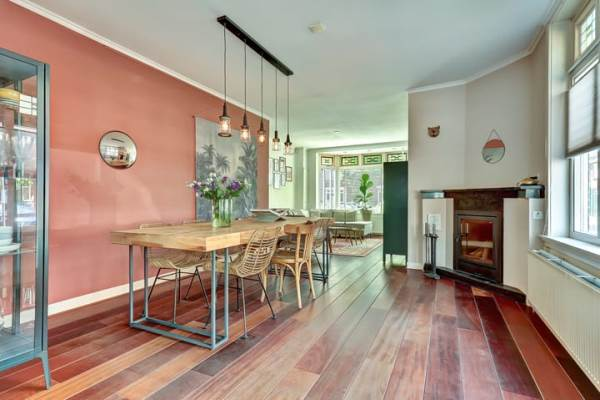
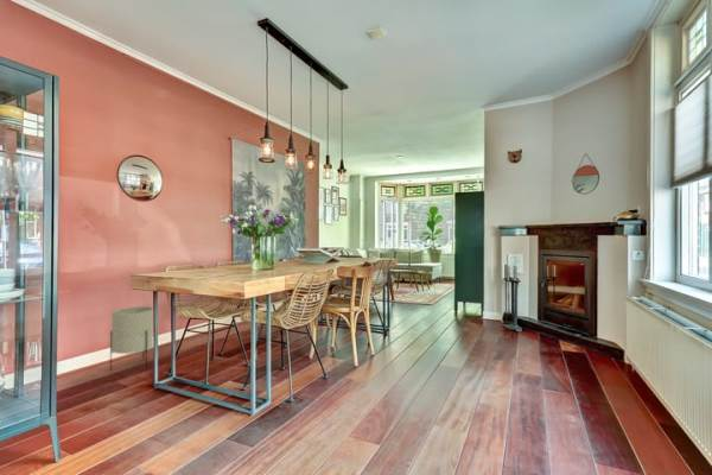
+ planter (134, 337)
